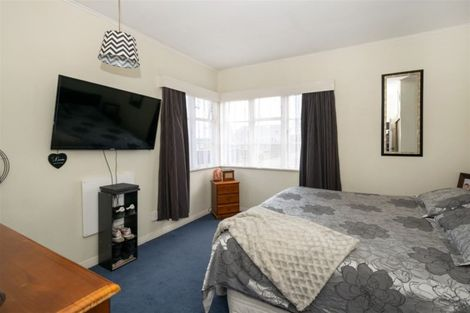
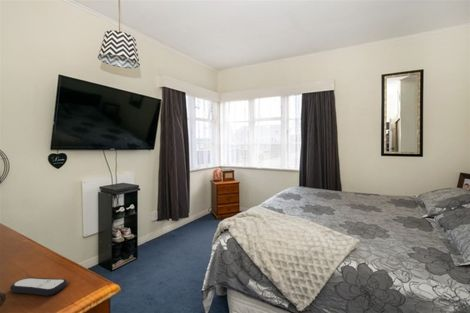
+ remote control (38, 285)
